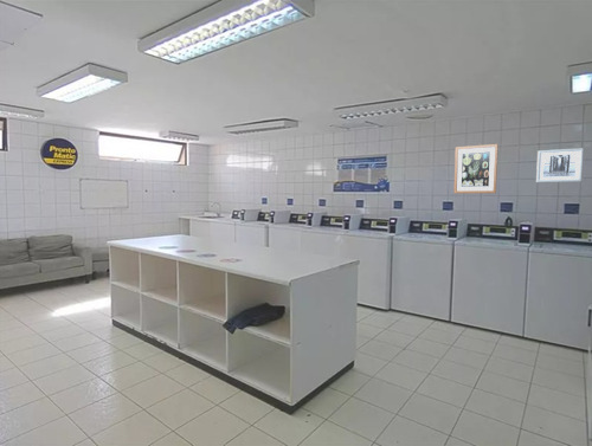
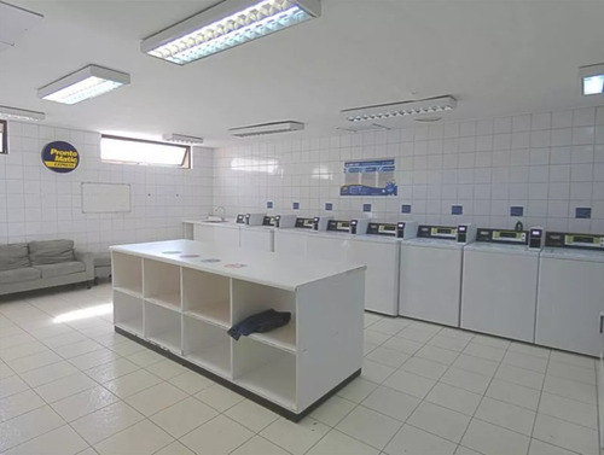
- wall art (475, 169)
- wall art (559, 166)
